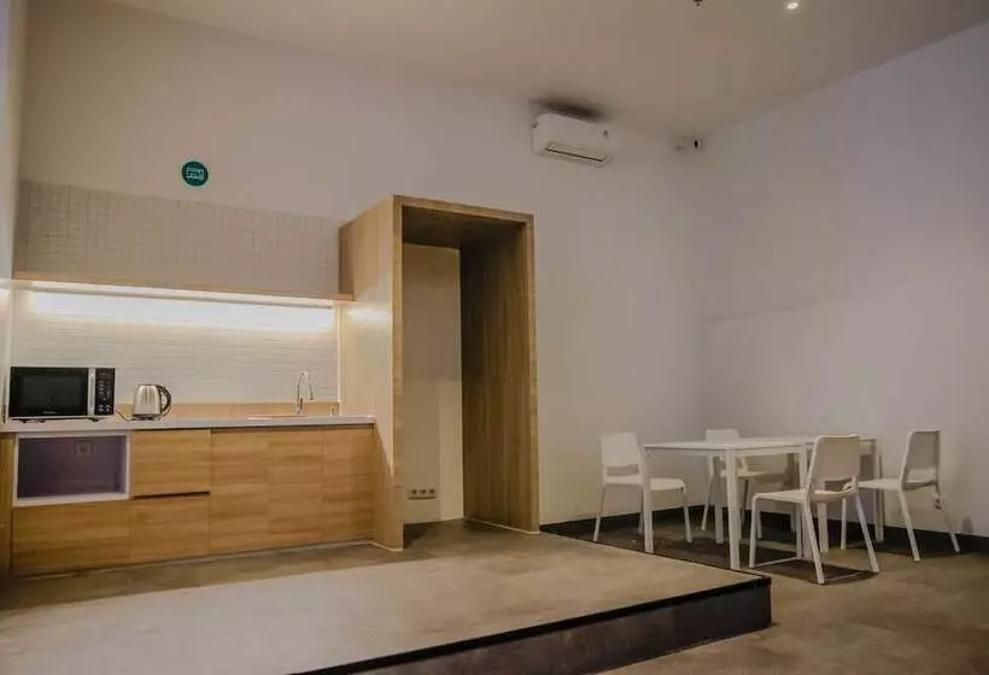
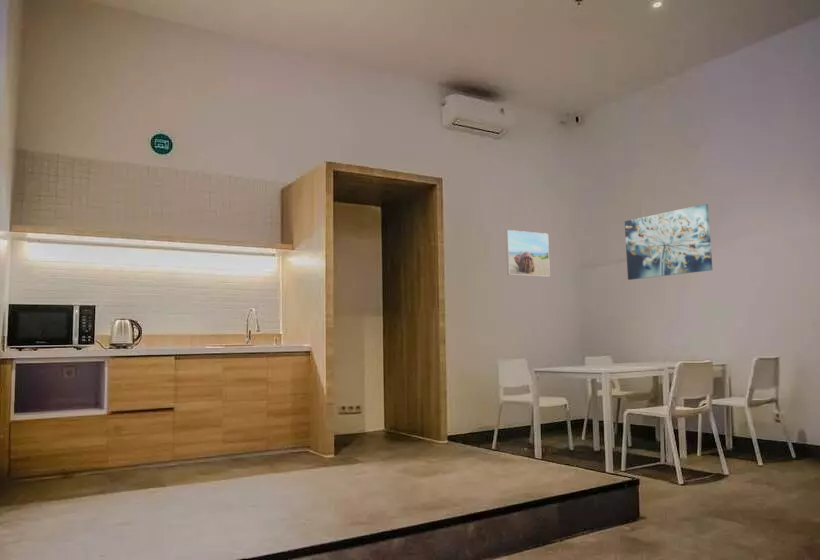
+ wall art (665, 244)
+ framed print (528, 253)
